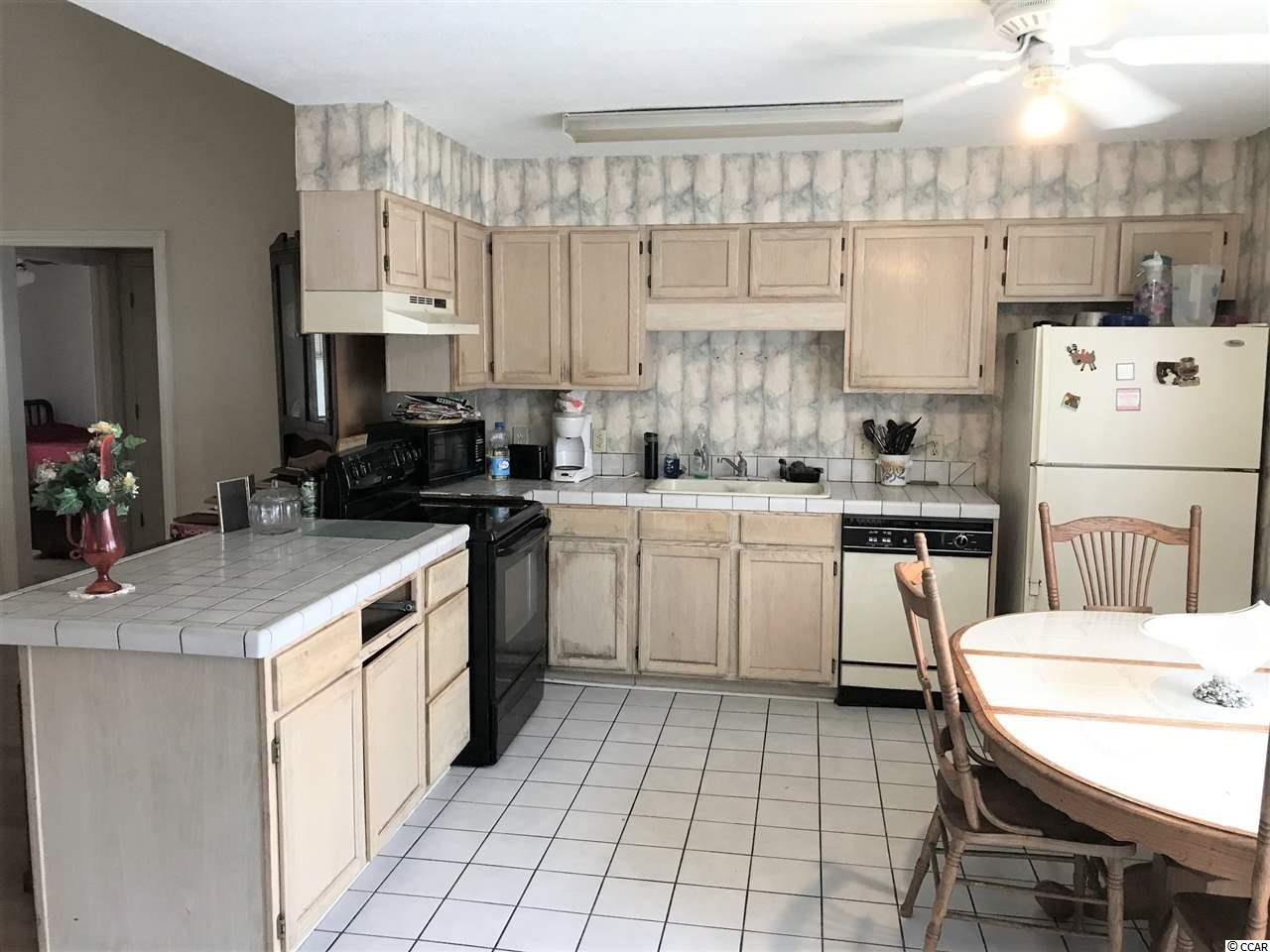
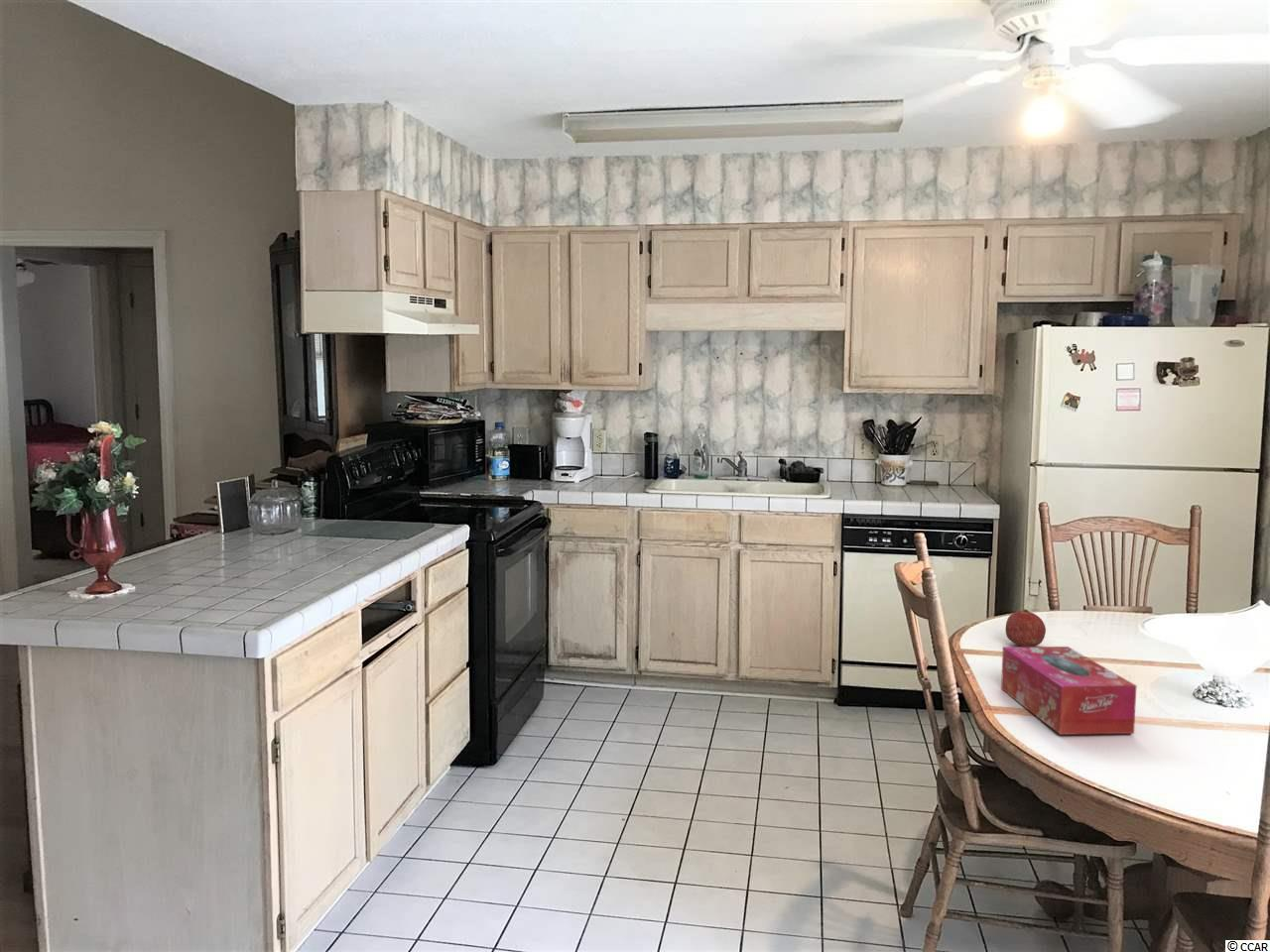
+ fruit (1025, 627)
+ tissue box (1064, 687)
